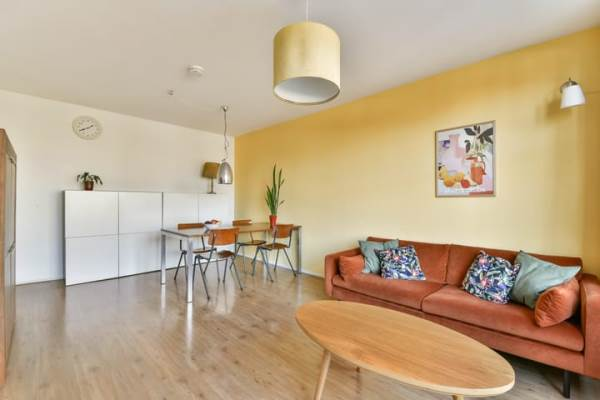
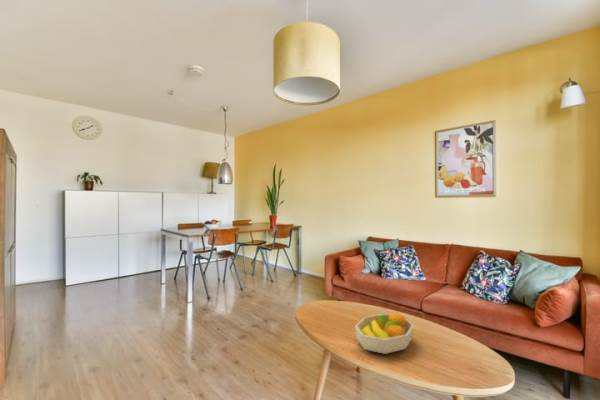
+ fruit bowl (384, 330)
